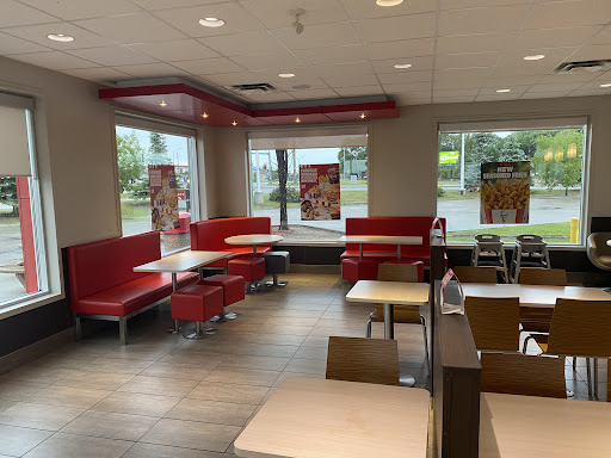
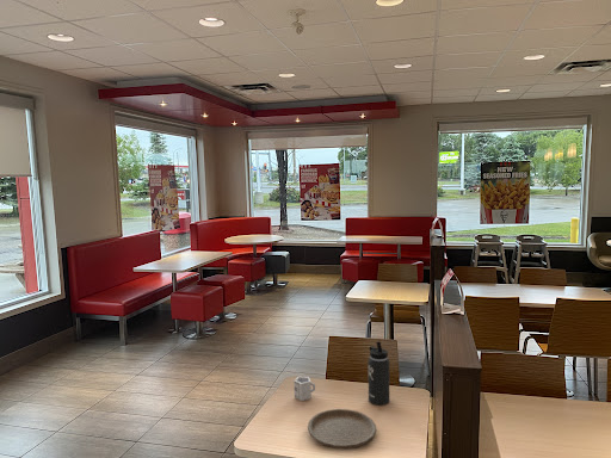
+ thermos bottle (377, 370)
+ plate (341, 428)
+ cup (304, 388)
